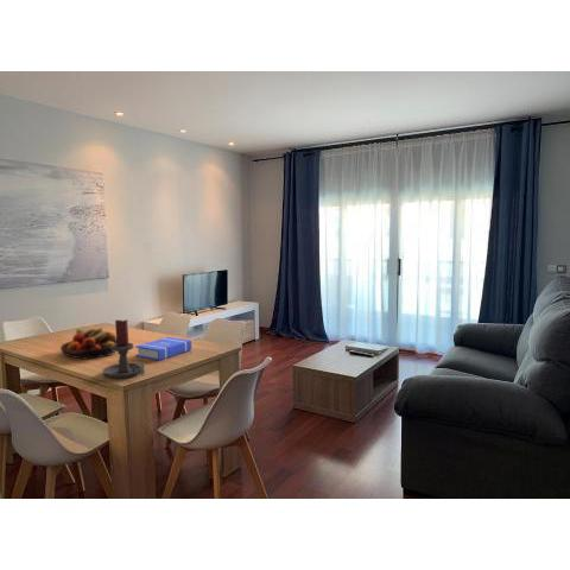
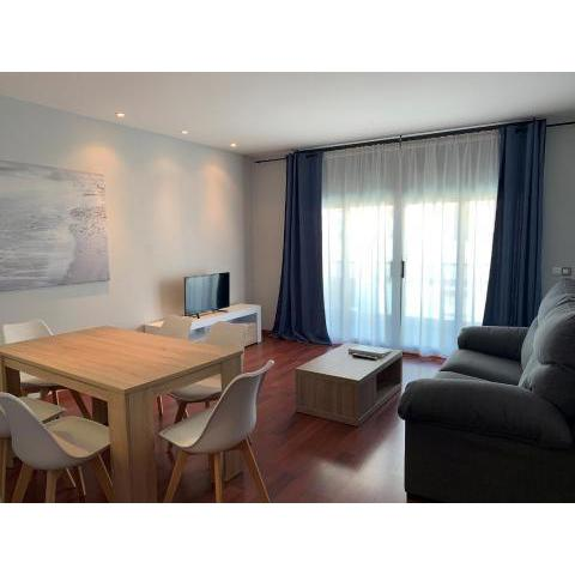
- book (164, 348)
- fruit bowl (89, 341)
- candle holder (126, 347)
